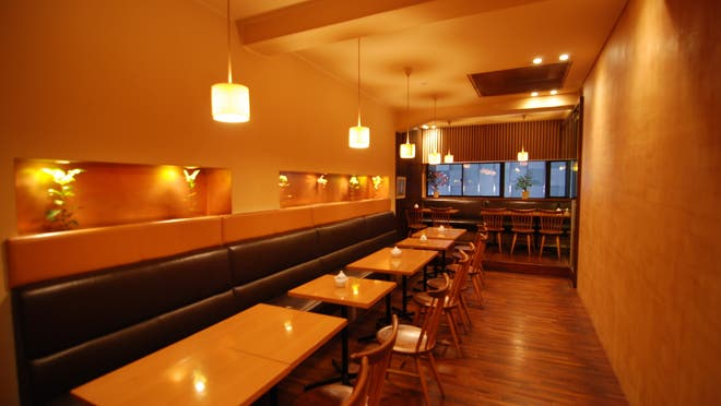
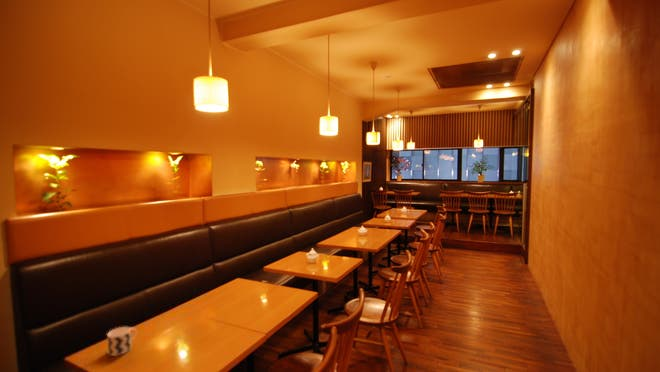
+ cup (123, 339)
